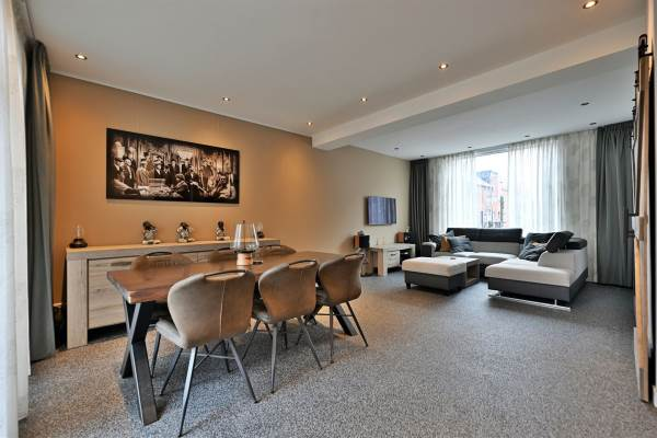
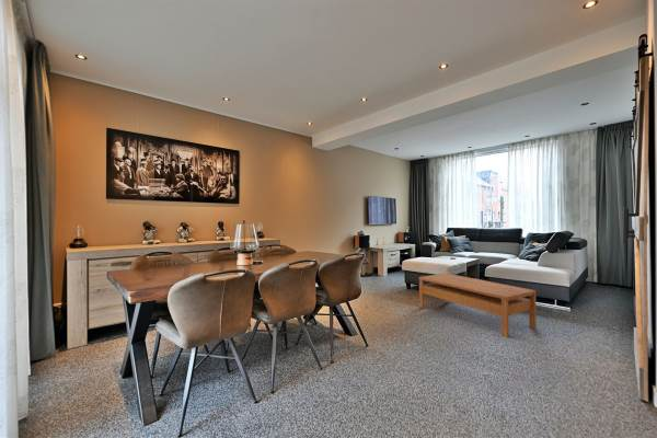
+ coffee table (471, 299)
